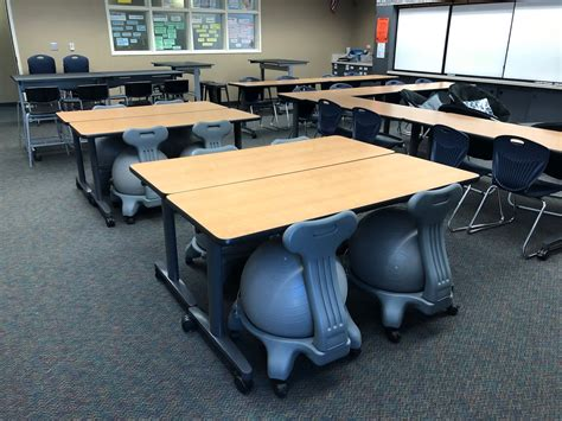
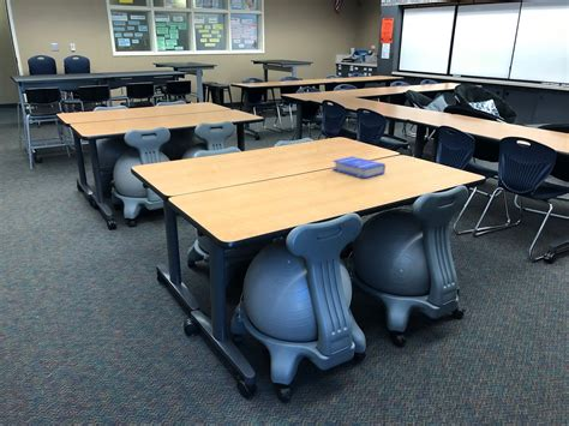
+ book (358, 167)
